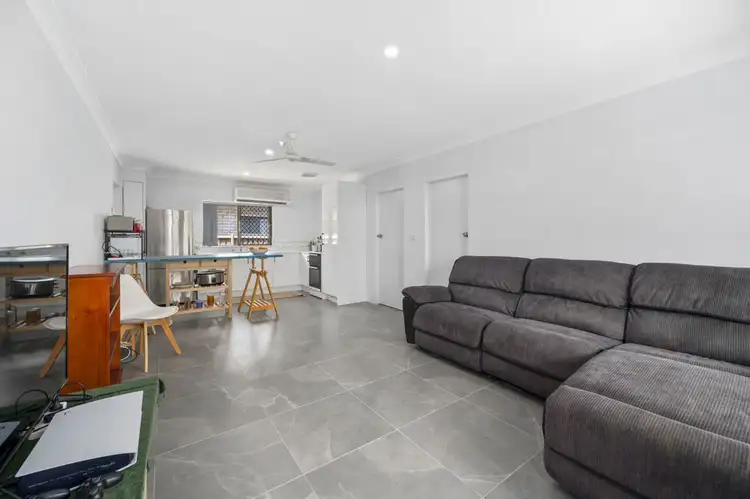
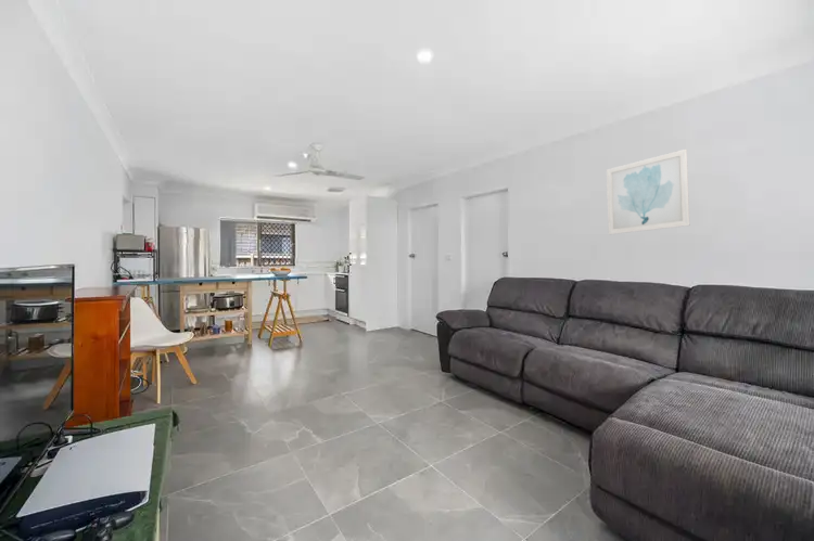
+ wall art (644, 195)
